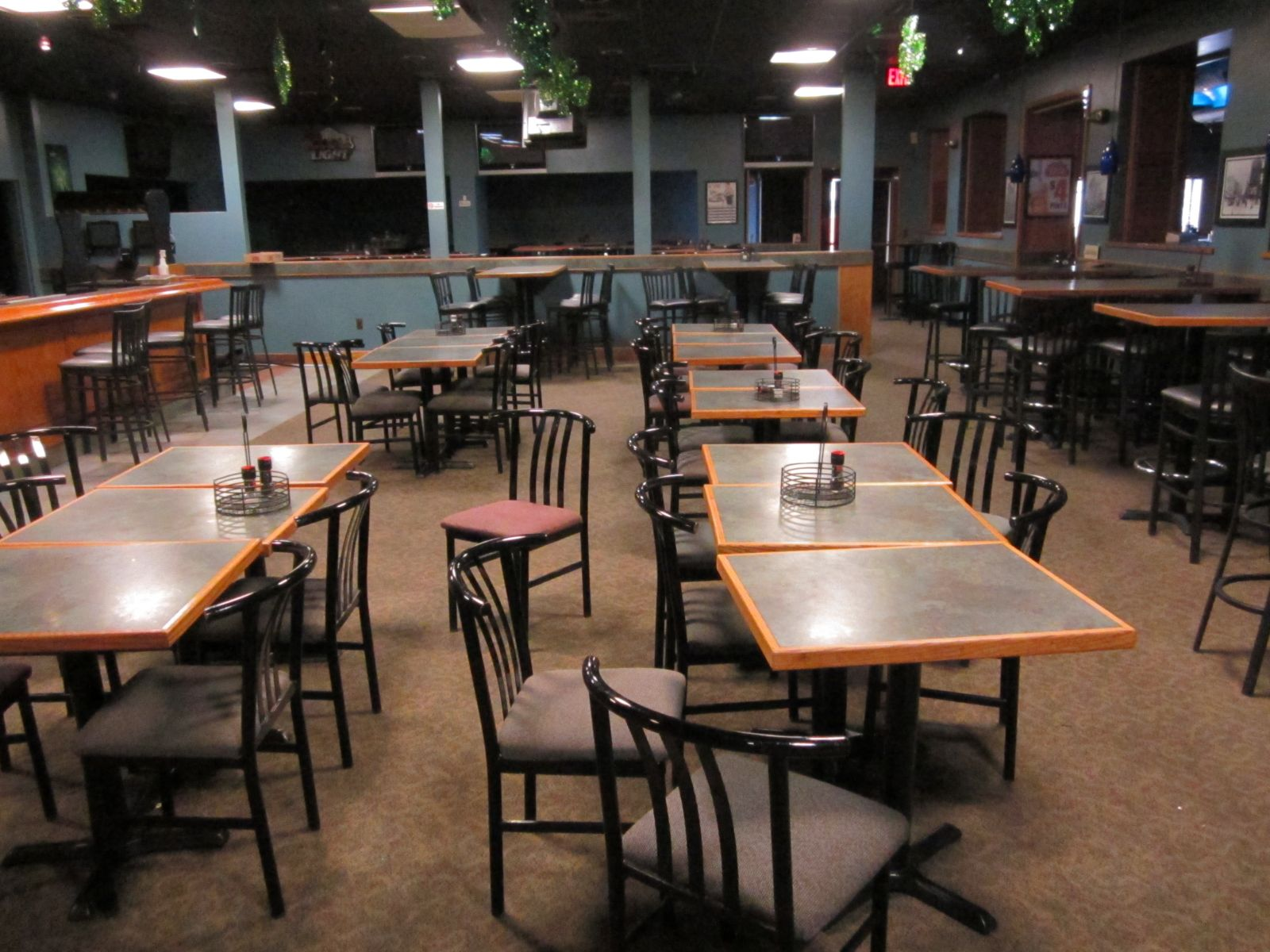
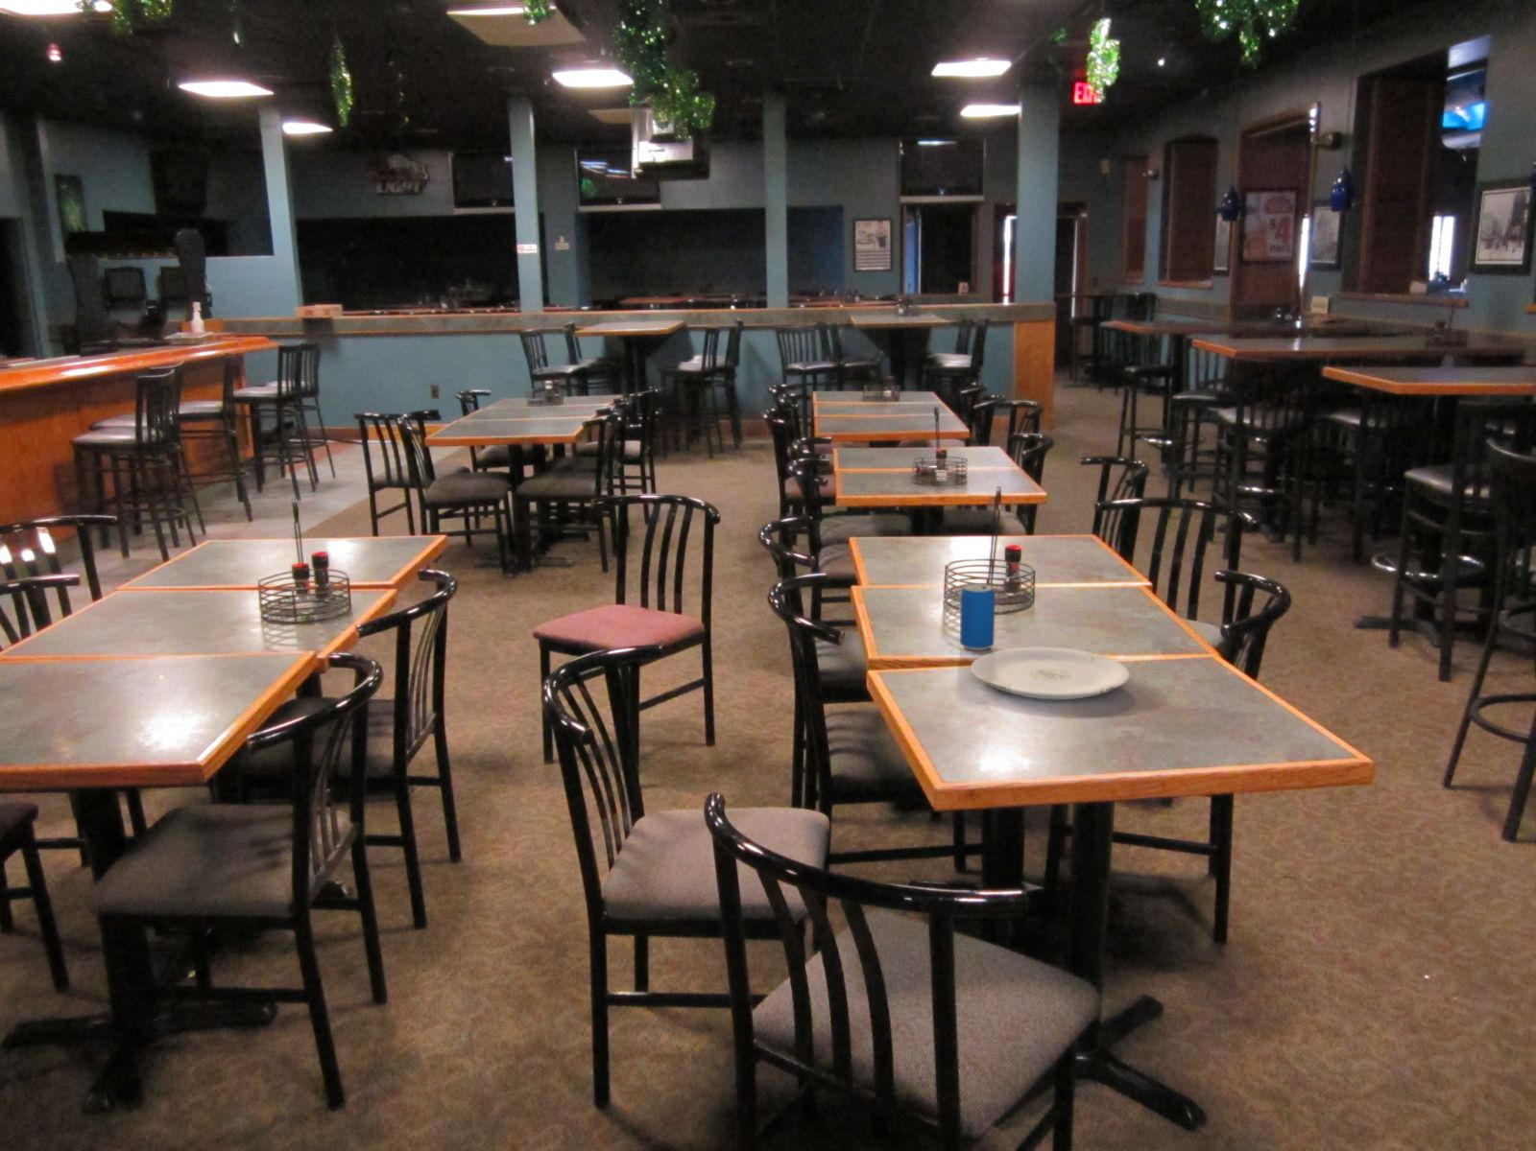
+ plate (1049, 675)
+ beverage can (977, 617)
